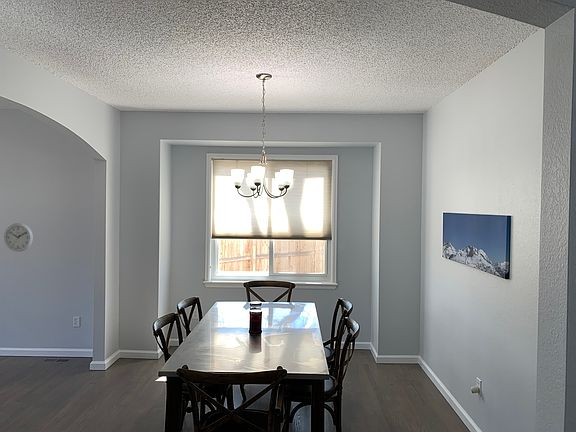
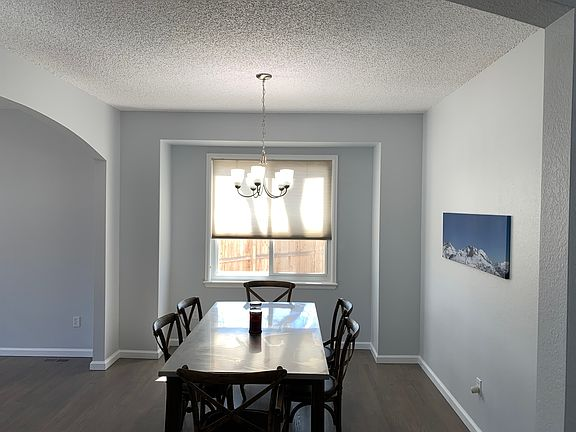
- wall clock (18, 237)
